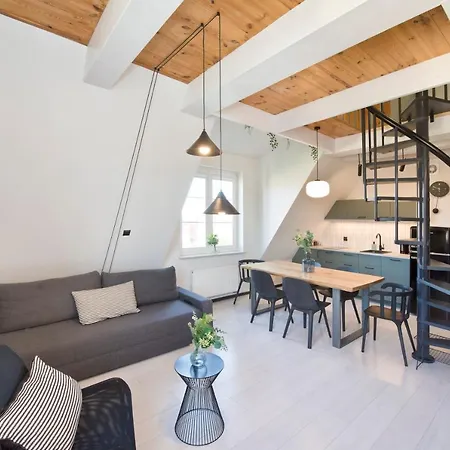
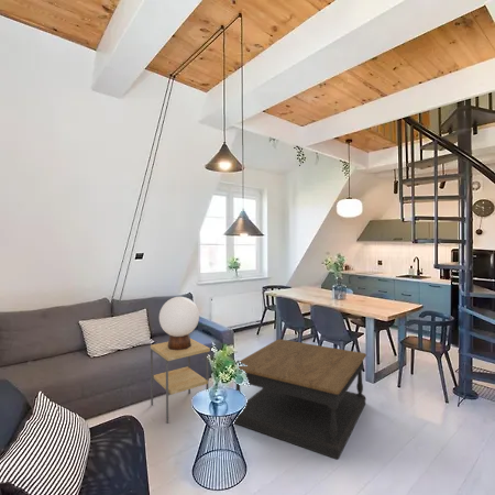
+ side table (179, 376)
+ table lamp (179, 321)
+ coffee table (301, 385)
